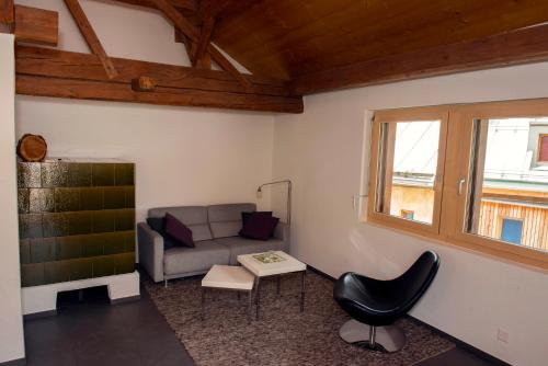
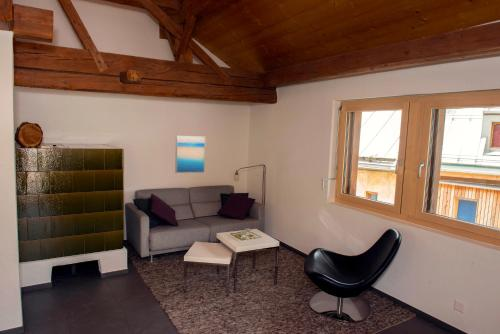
+ wall art (190, 154)
